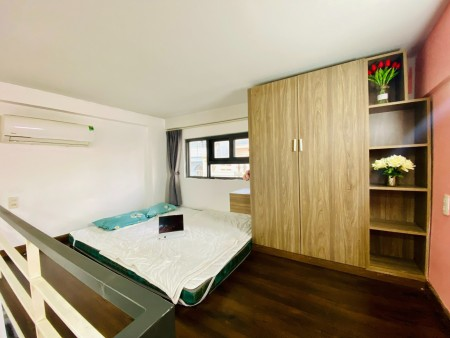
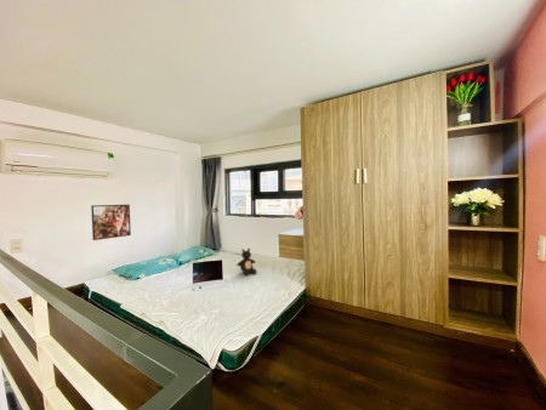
+ teddy bear (248, 261)
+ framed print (112, 221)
